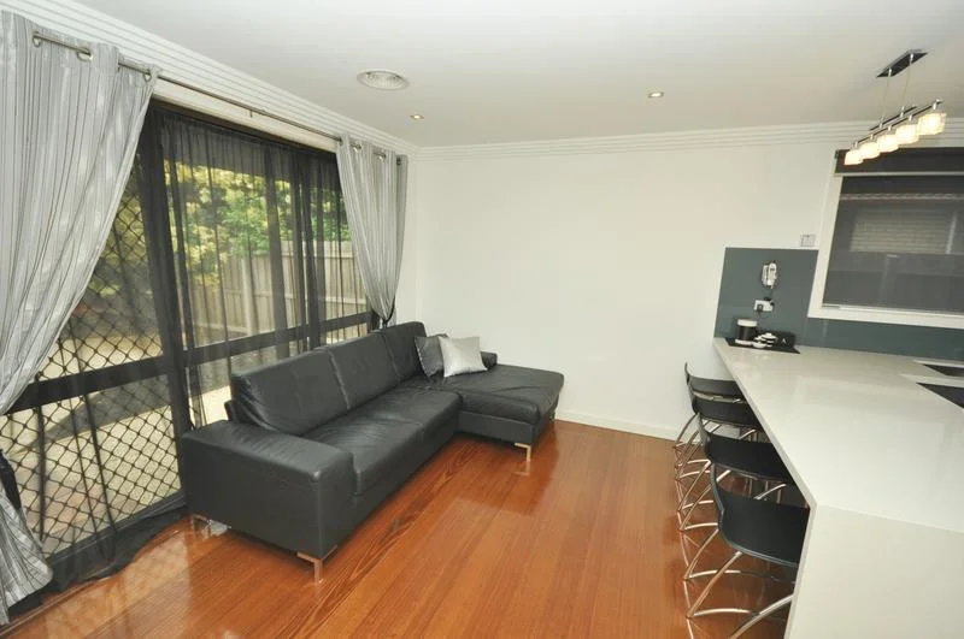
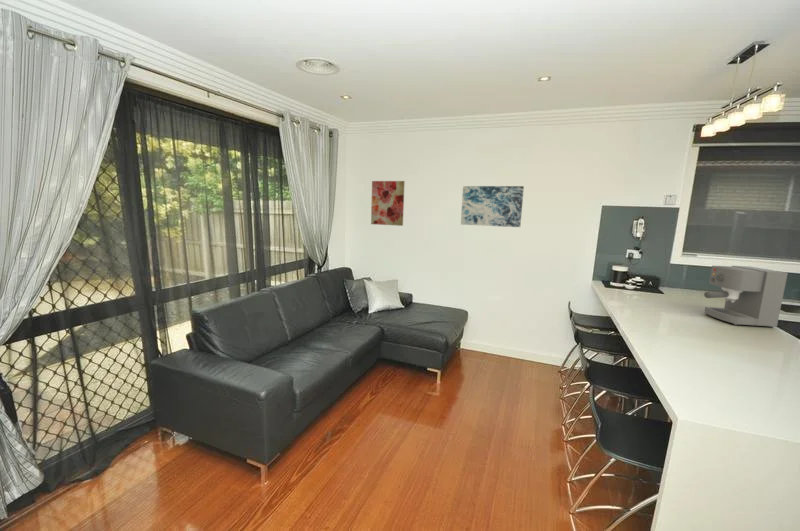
+ wall art (491, 206)
+ coffee maker (742, 295)
+ wall art (387, 203)
